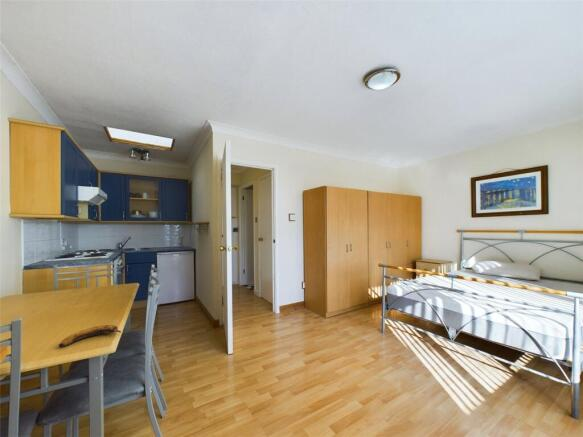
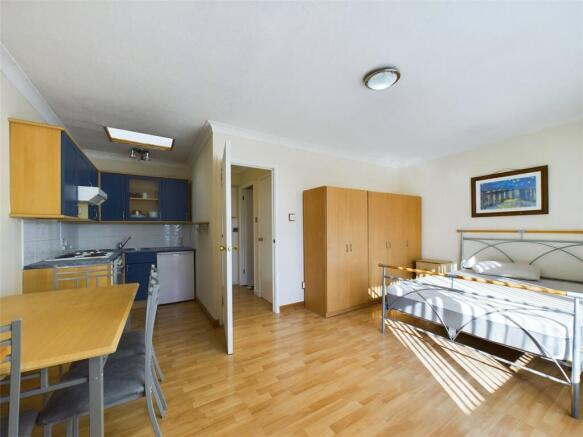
- banana (91, 334)
